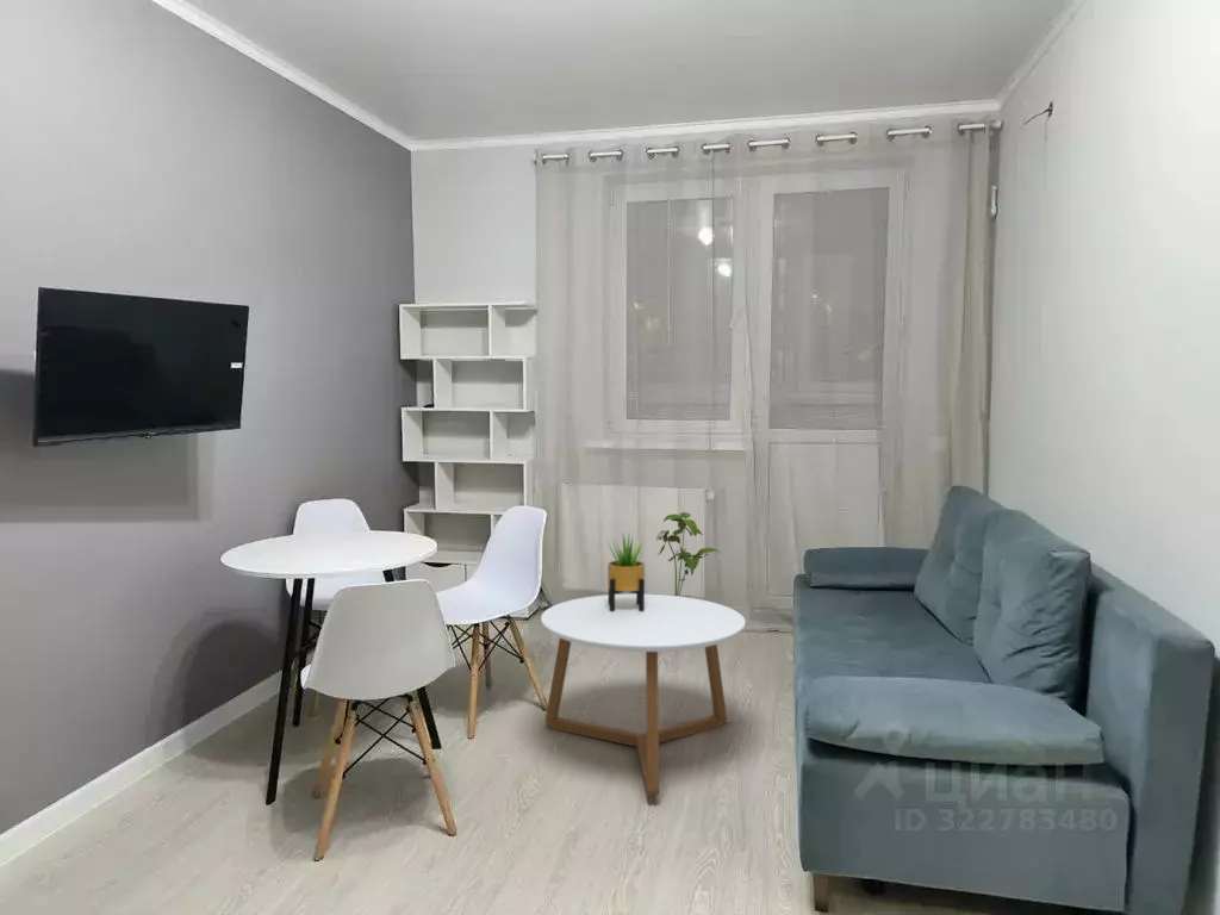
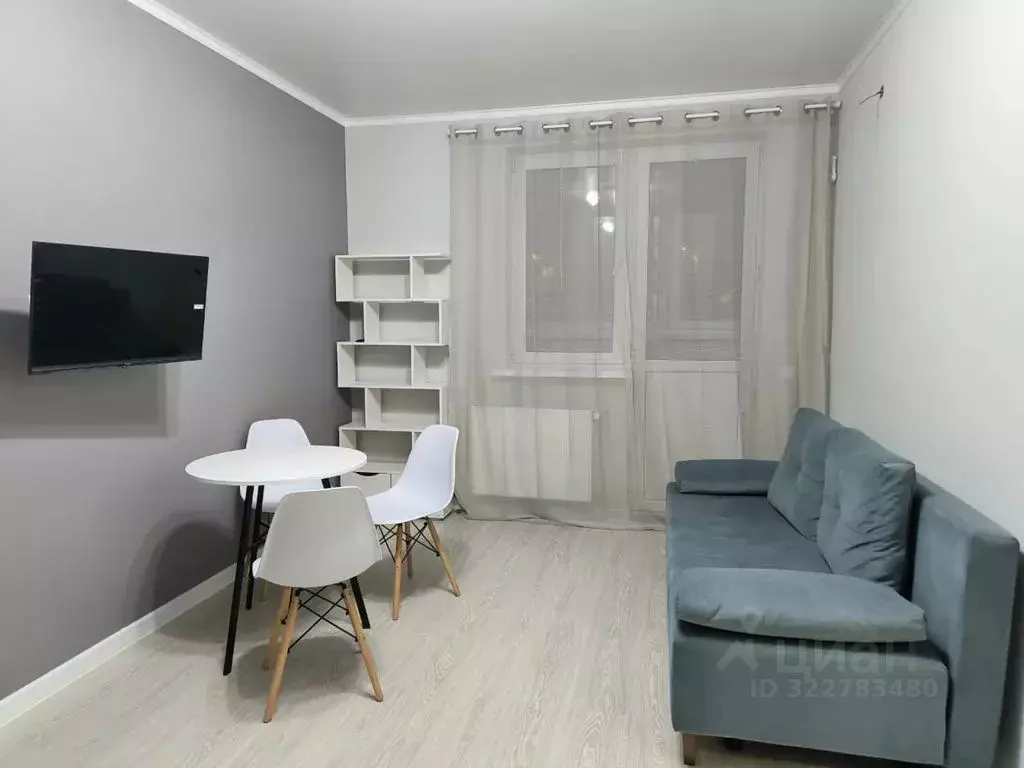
- potted plant (625, 569)
- house plant (685, 573)
- coffee table (646, 683)
